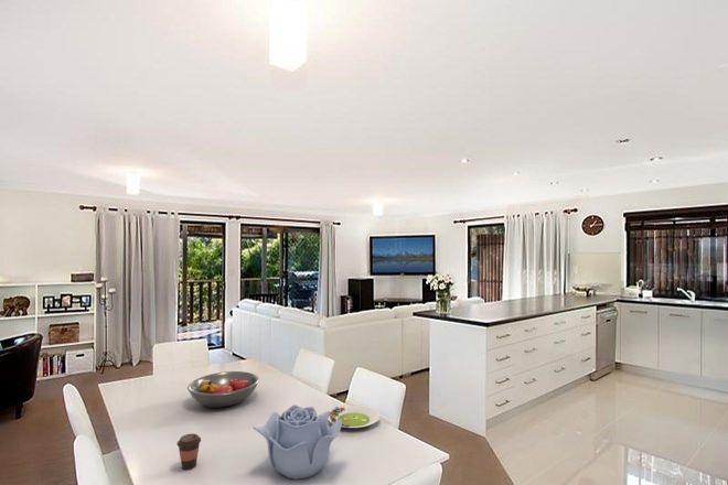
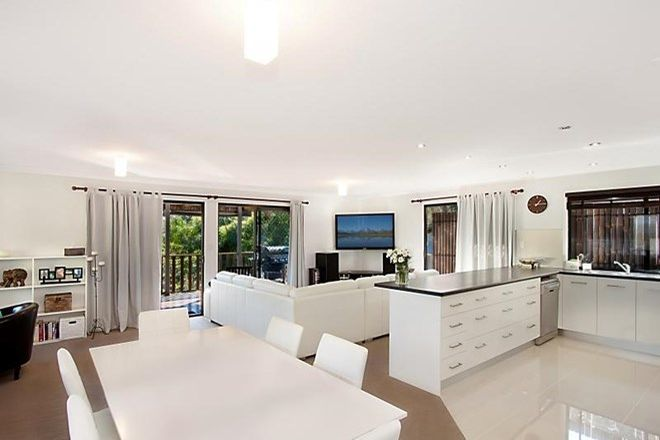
- decorative bowl (299, 439)
- salad plate (353, 417)
- fruit bowl (224, 388)
- coffee cup (189, 451)
